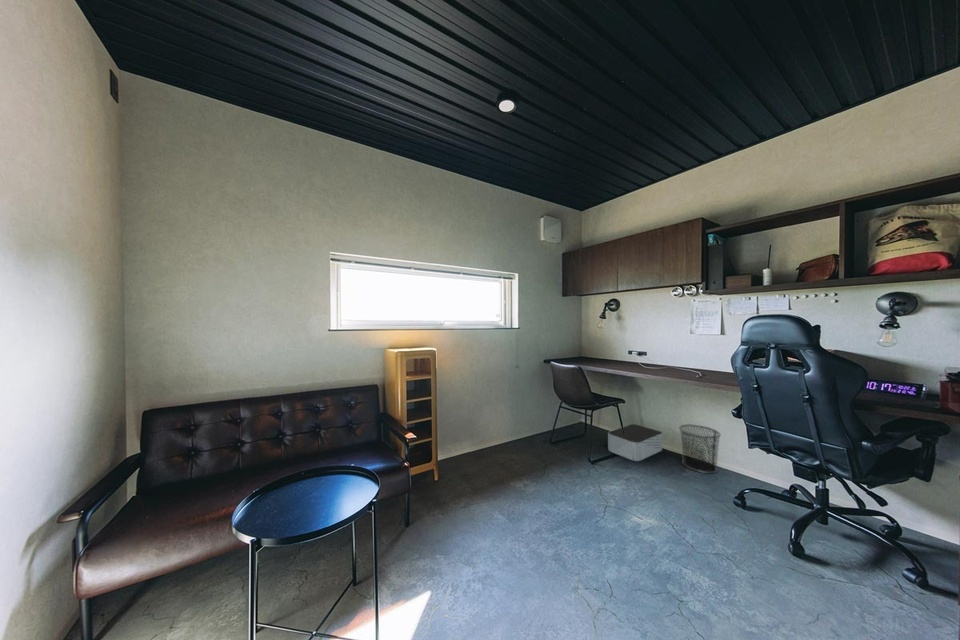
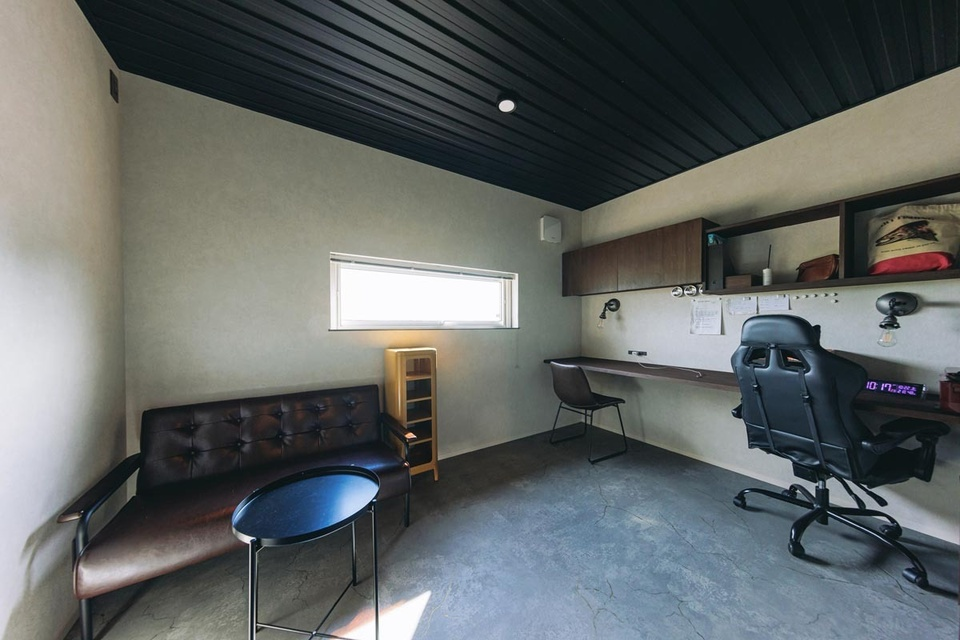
- storage bin (634, 441)
- waste bin (699, 447)
